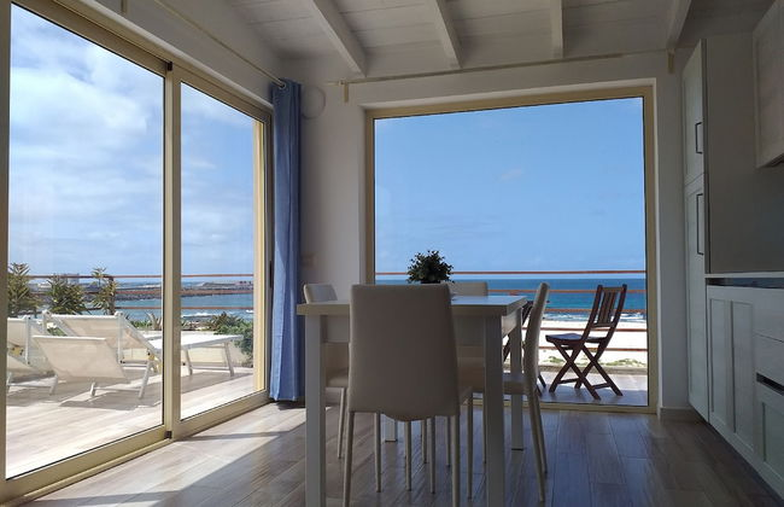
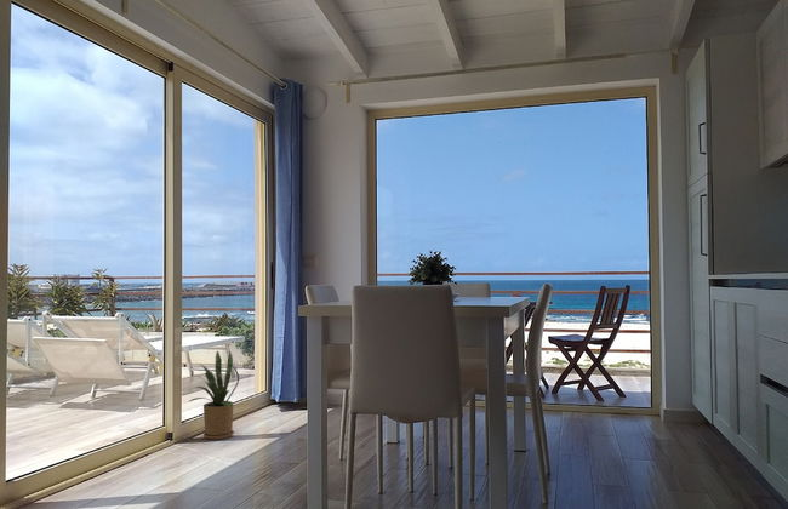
+ house plant (212, 395)
